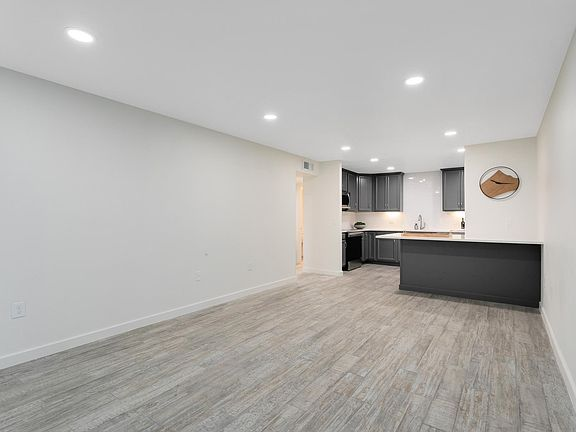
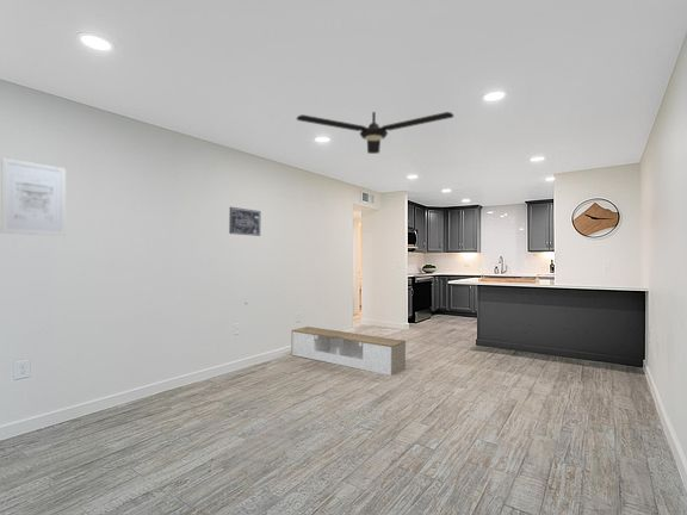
+ ceiling fan (373, 131)
+ wall art (245, 222)
+ wall art (35, 199)
+ bench (345, 348)
